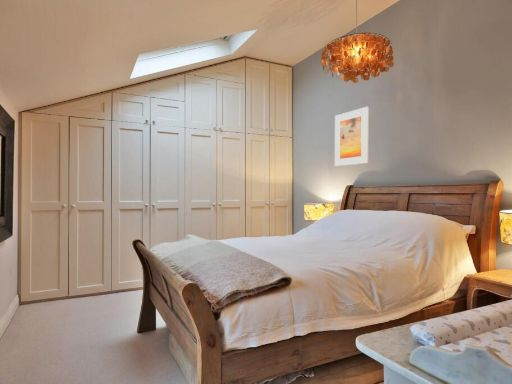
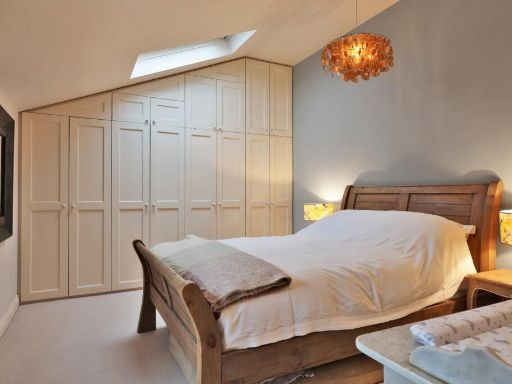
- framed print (350, 138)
